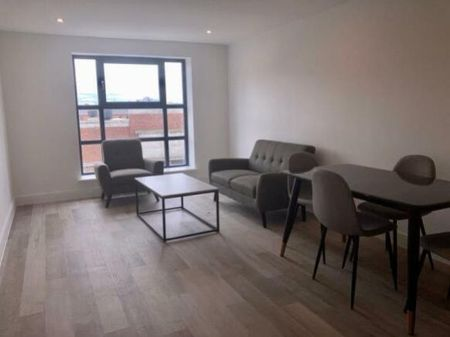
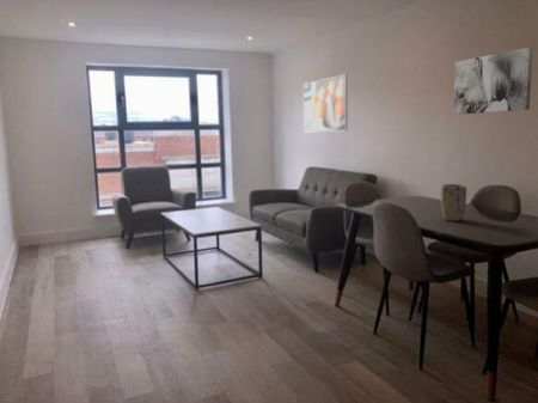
+ plant pot (453, 202)
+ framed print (323, 105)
+ wall art (489, 84)
